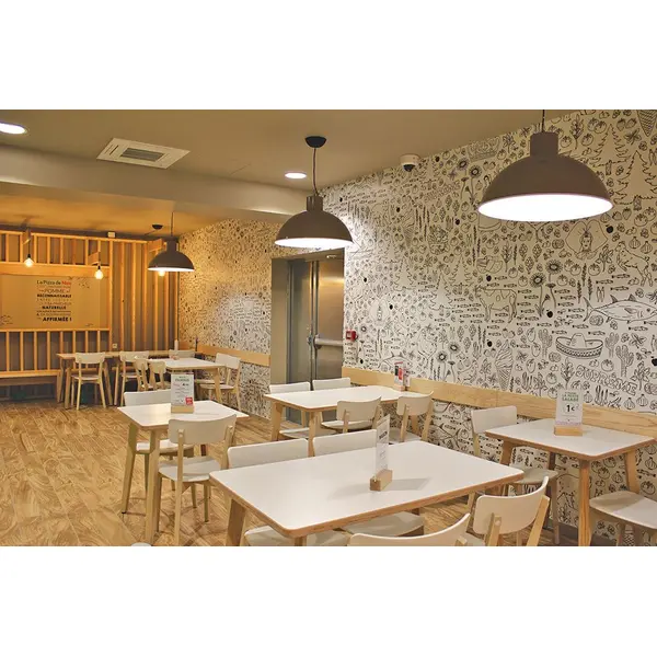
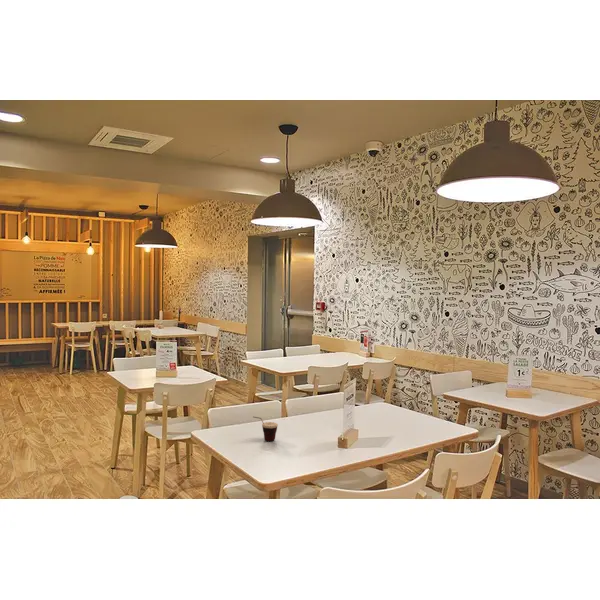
+ cup (264, 427)
